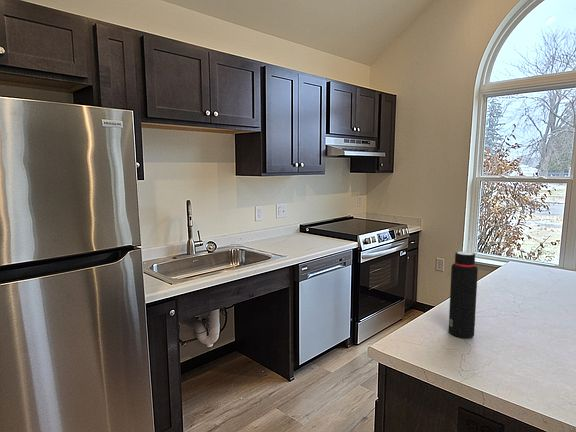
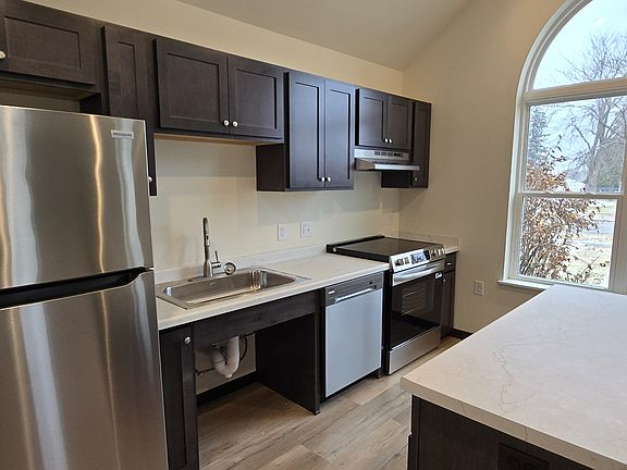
- water bottle (462, 292)
